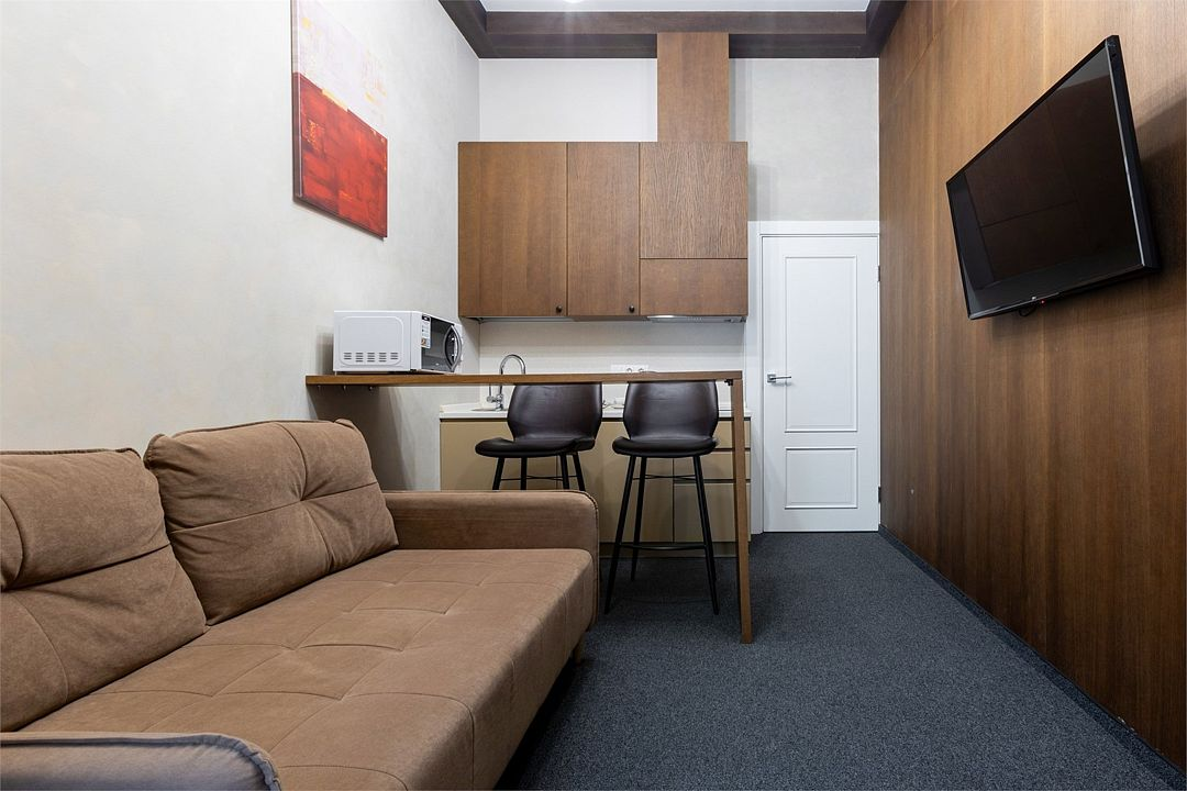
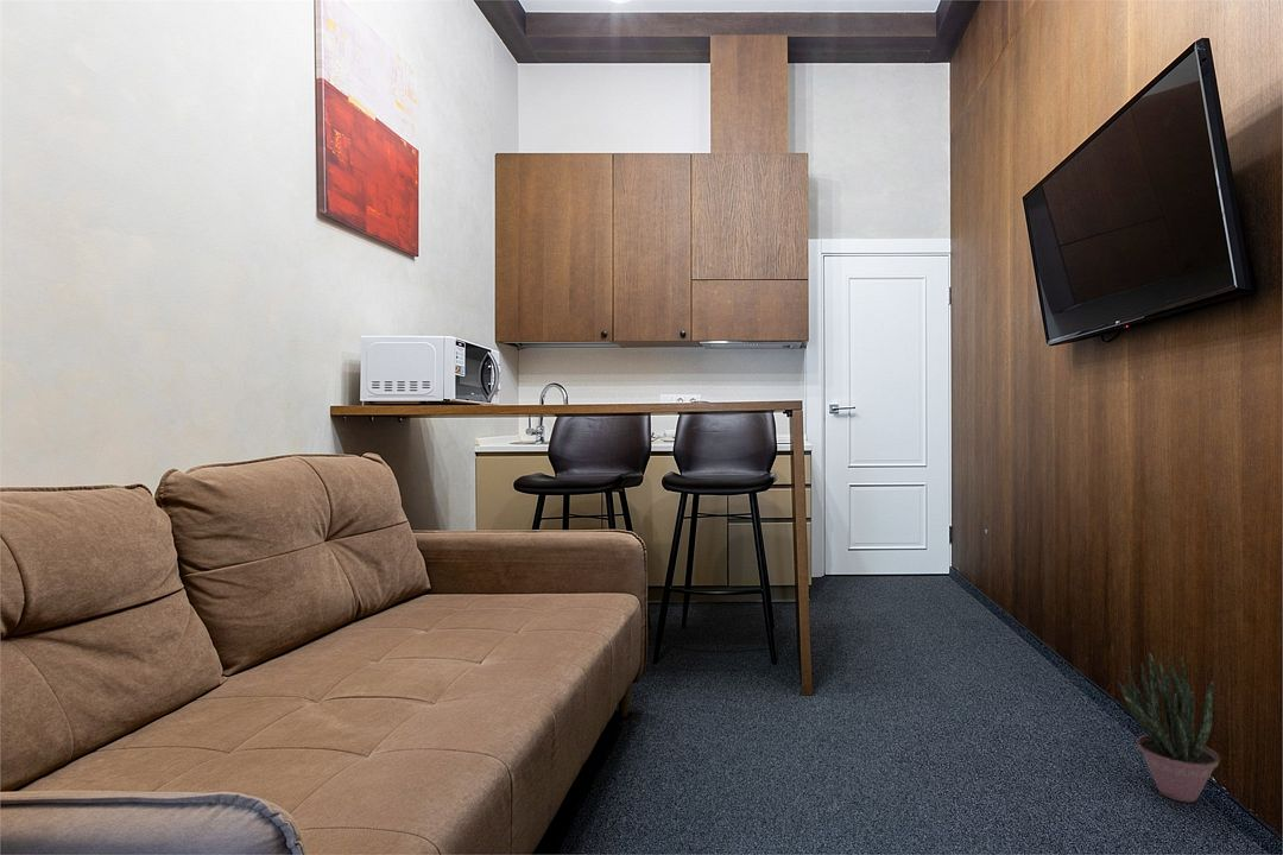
+ potted plant (1167, 724)
